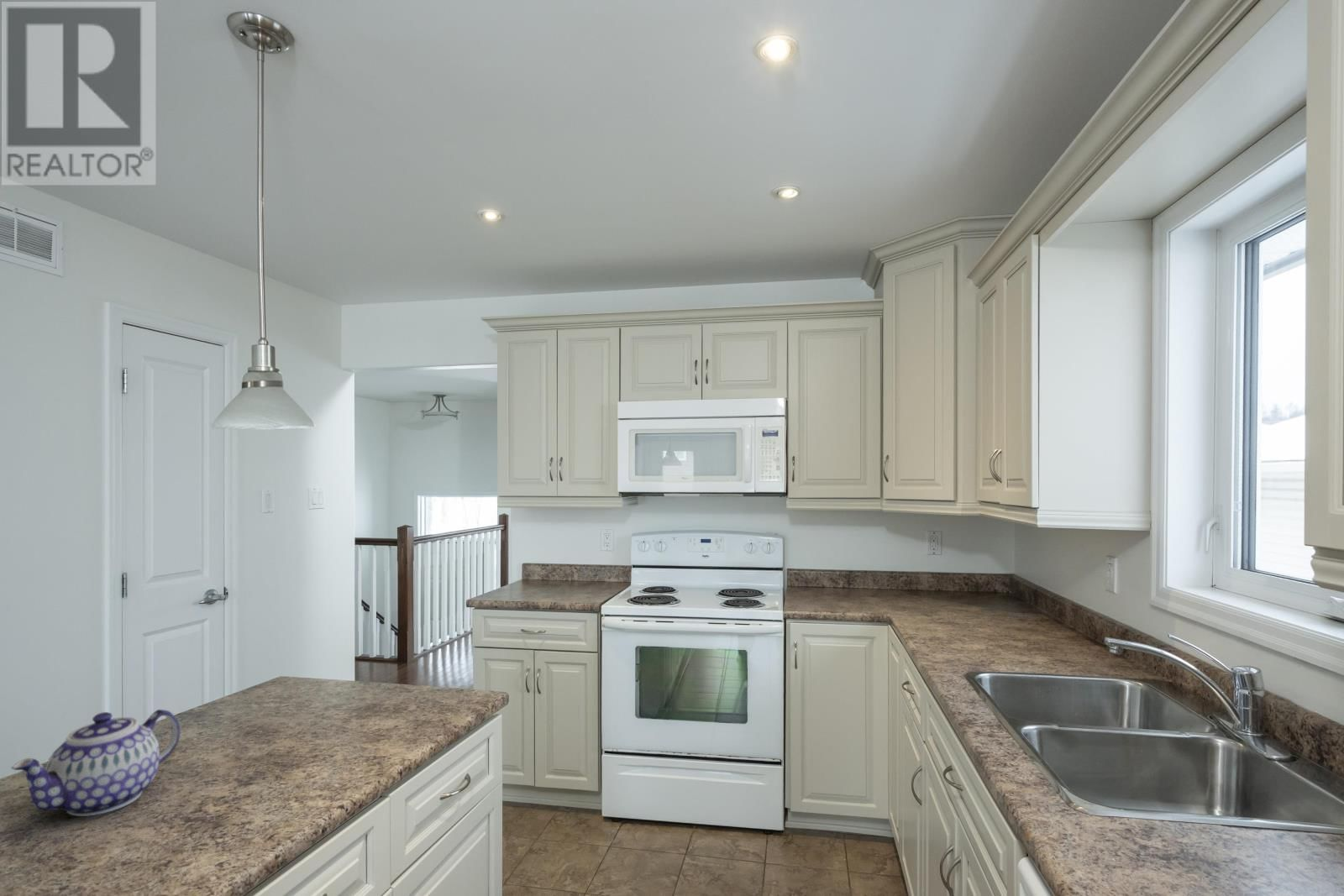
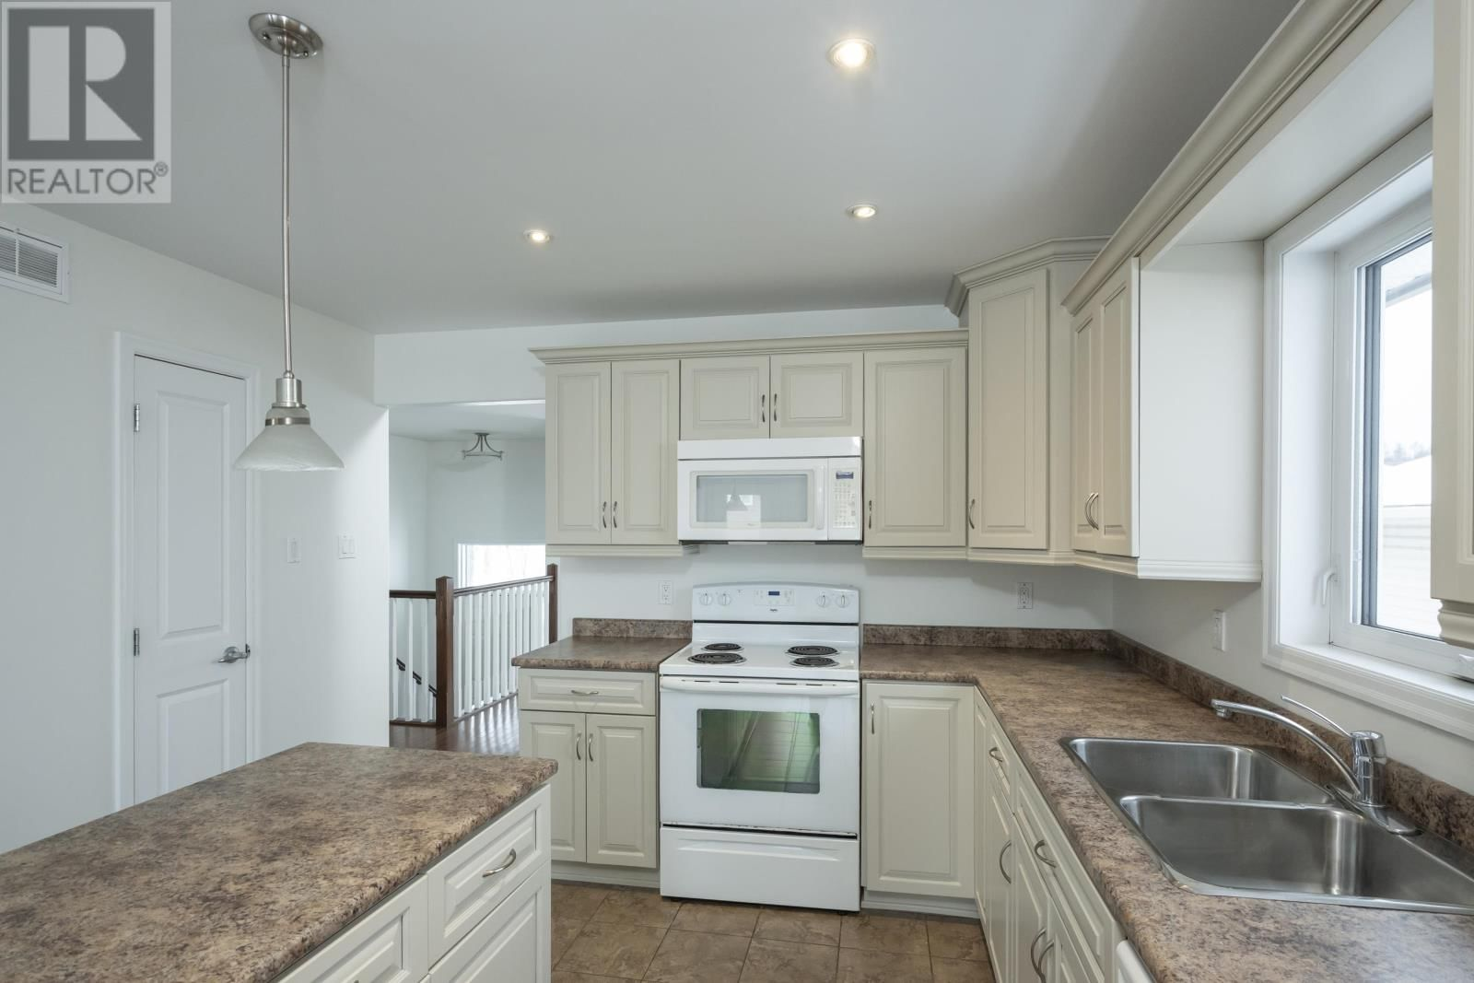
- teapot (103, 757)
